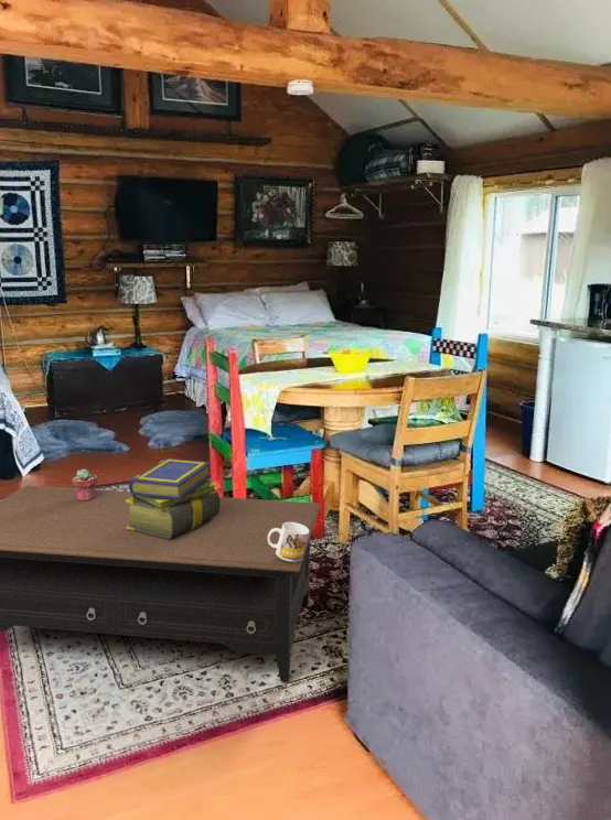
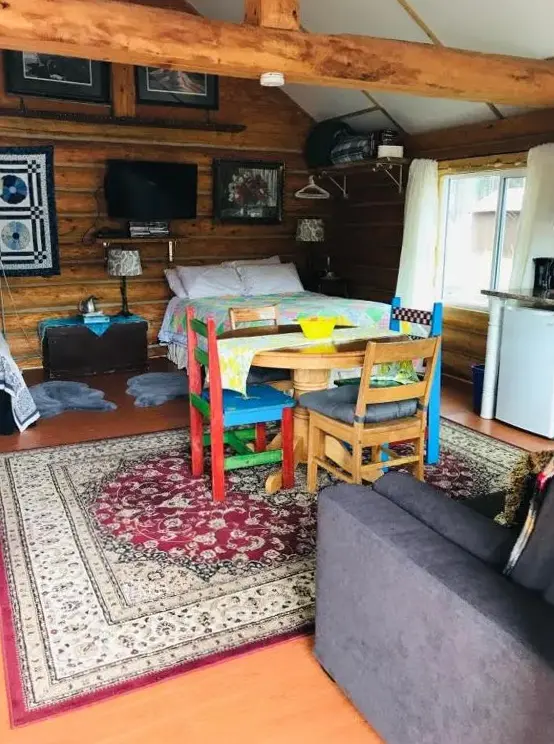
- mug (283, 542)
- coffee table (144, 573)
- potted succulent (84, 483)
- stack of books (173, 496)
